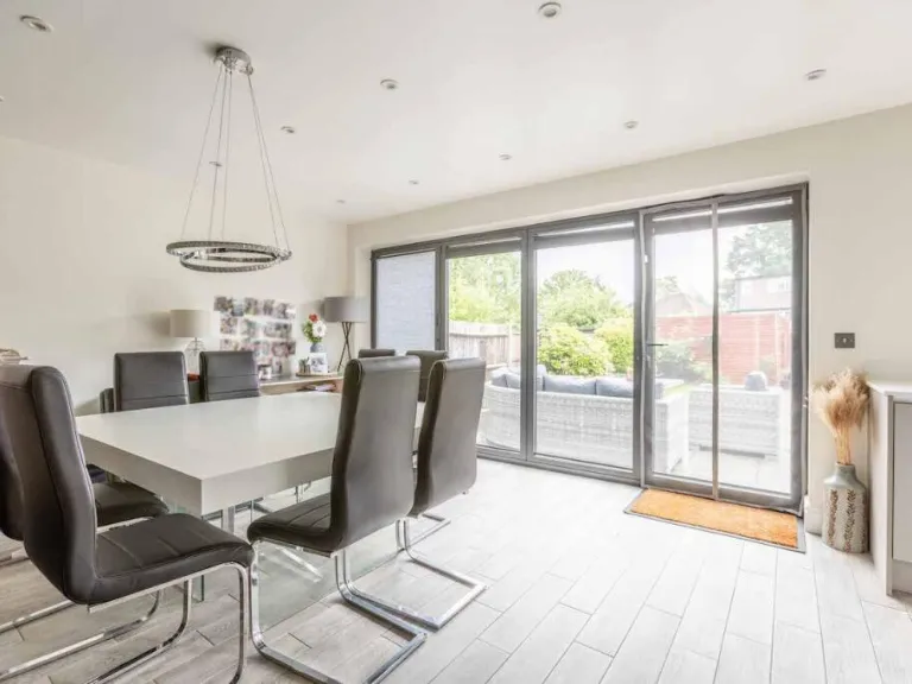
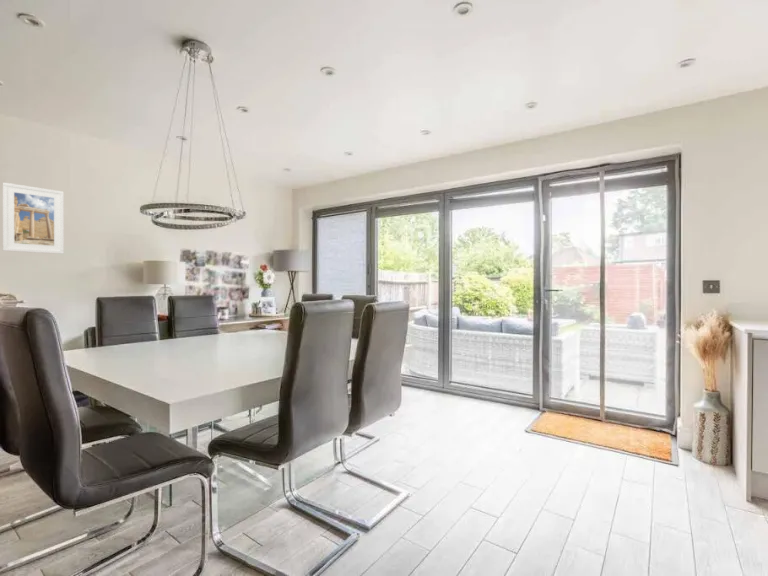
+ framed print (34, 219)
